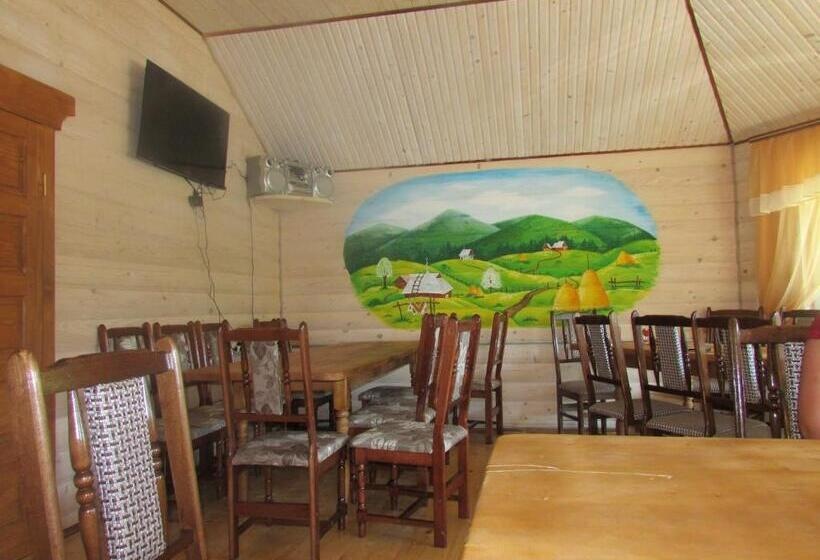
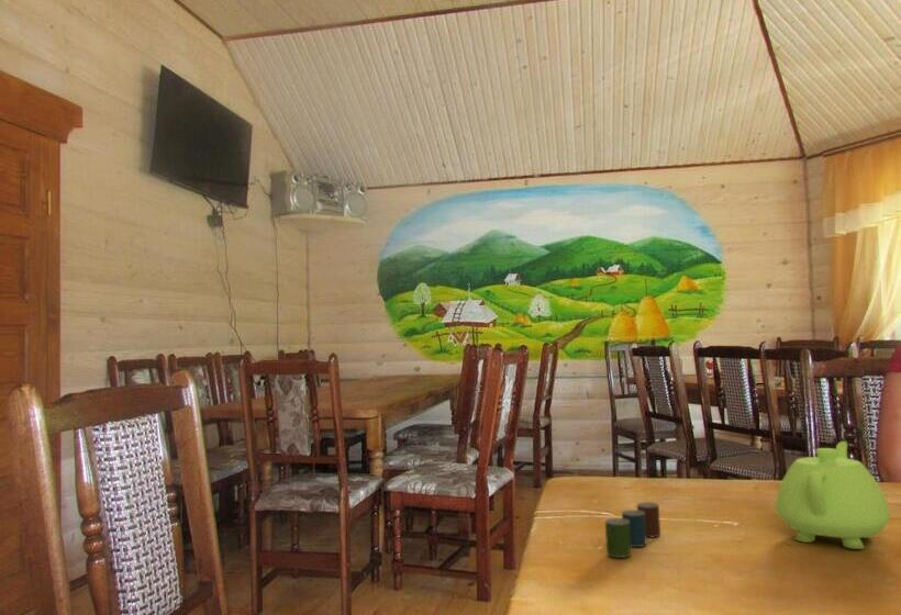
+ cup (632, 518)
+ teapot (831, 492)
